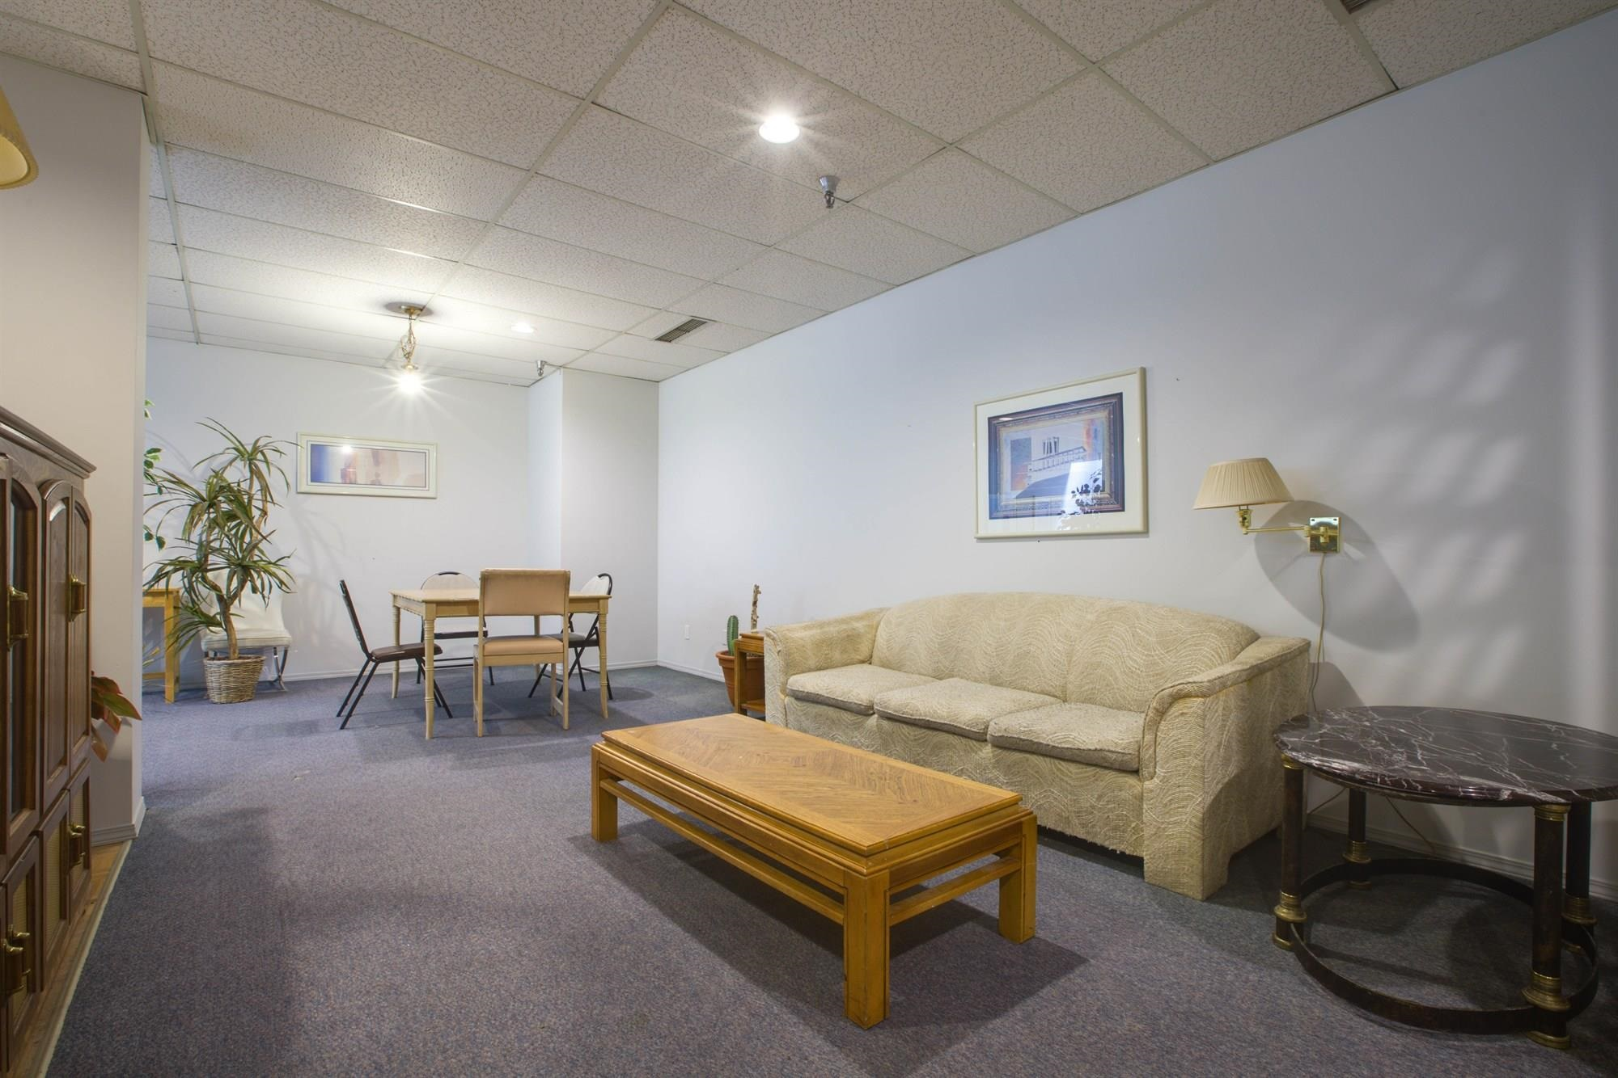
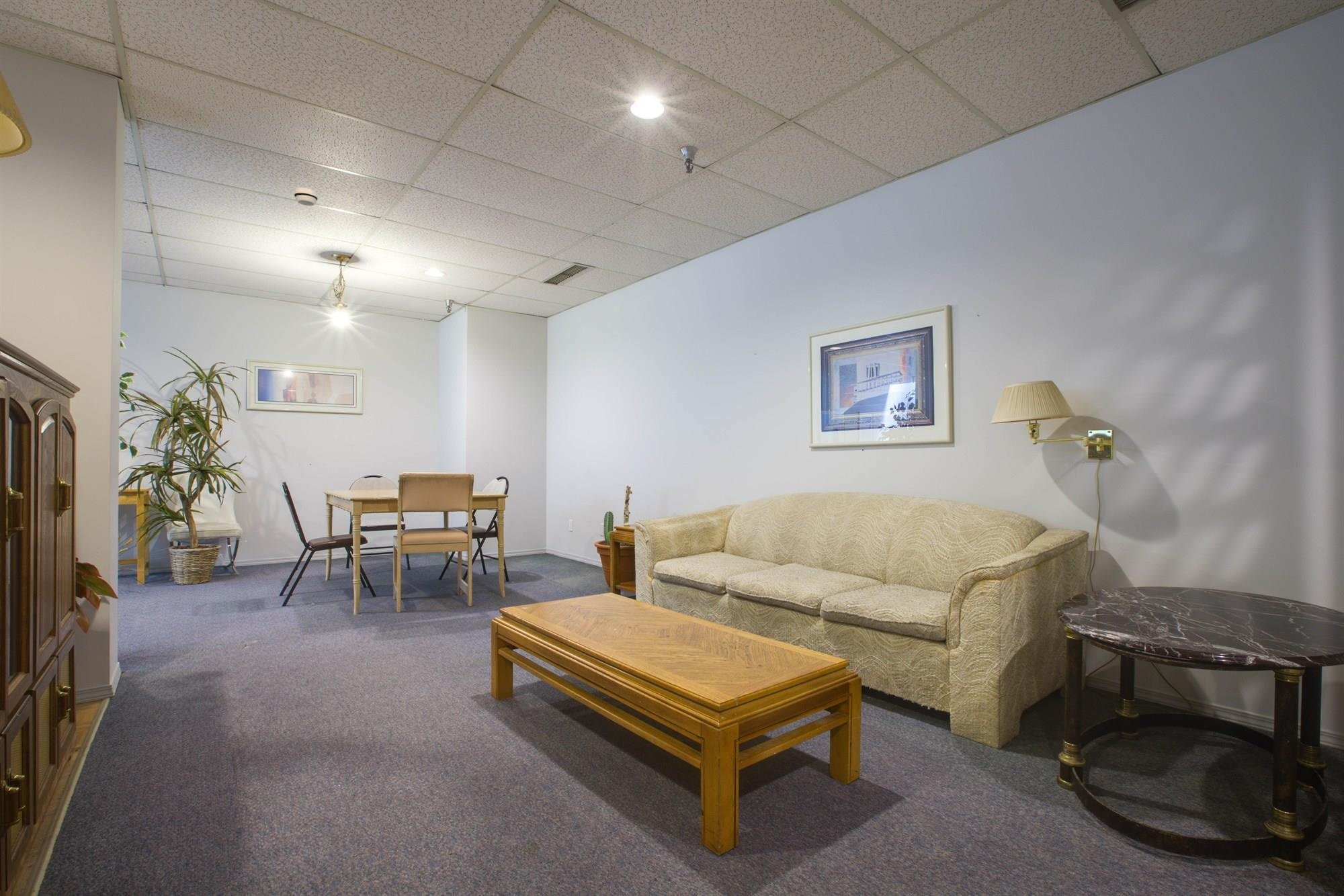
+ smoke detector (306, 197)
